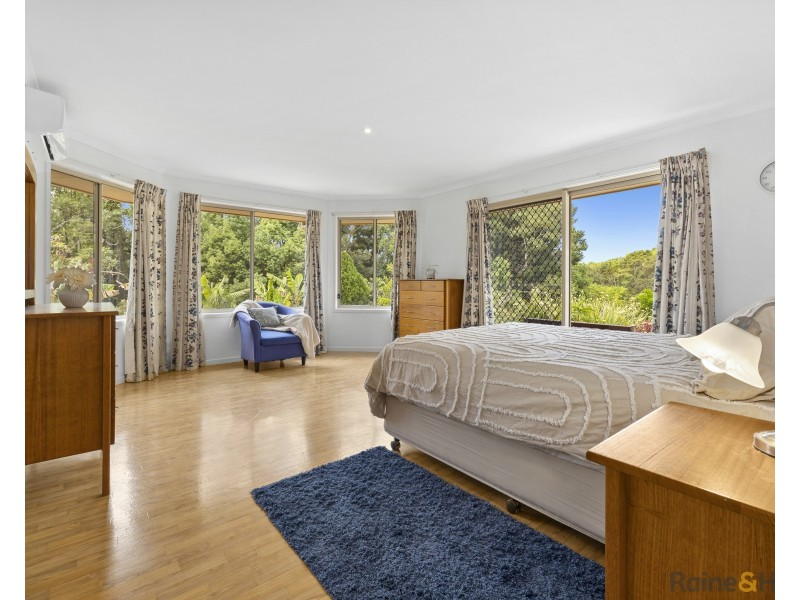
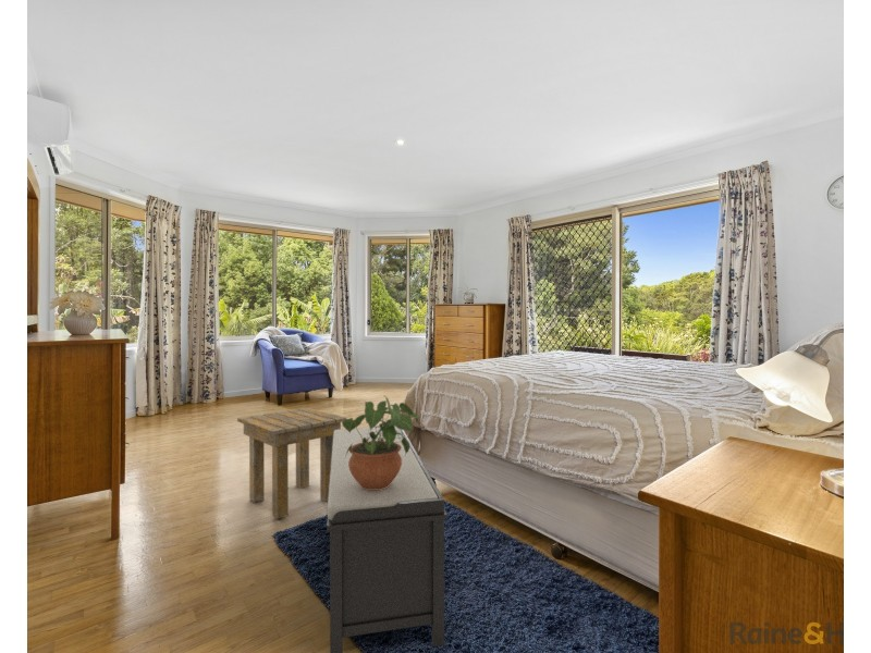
+ potted plant (380, 440)
+ bench (376, 508)
+ side table (287, 458)
